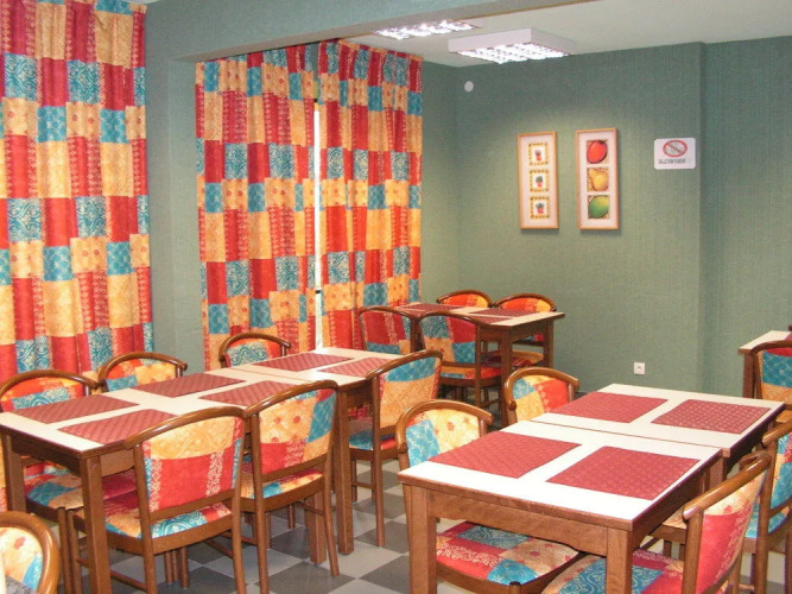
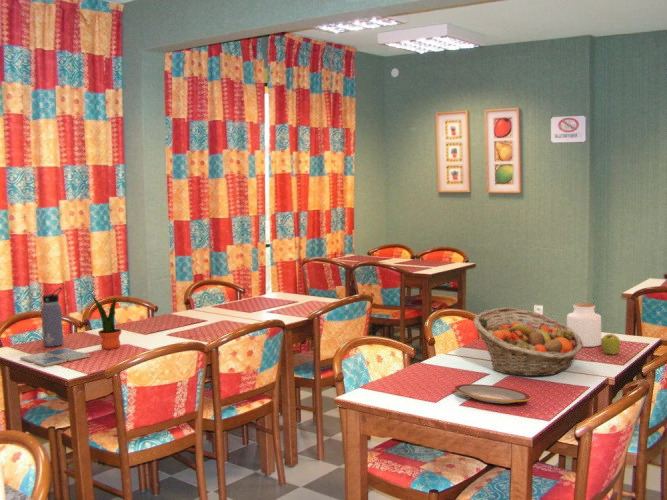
+ water bottle (52, 316)
+ fruit basket (527, 340)
+ potted plant (105, 320)
+ jar (583, 323)
+ drink coaster (55, 356)
+ apple (610, 342)
+ plate (491, 395)
